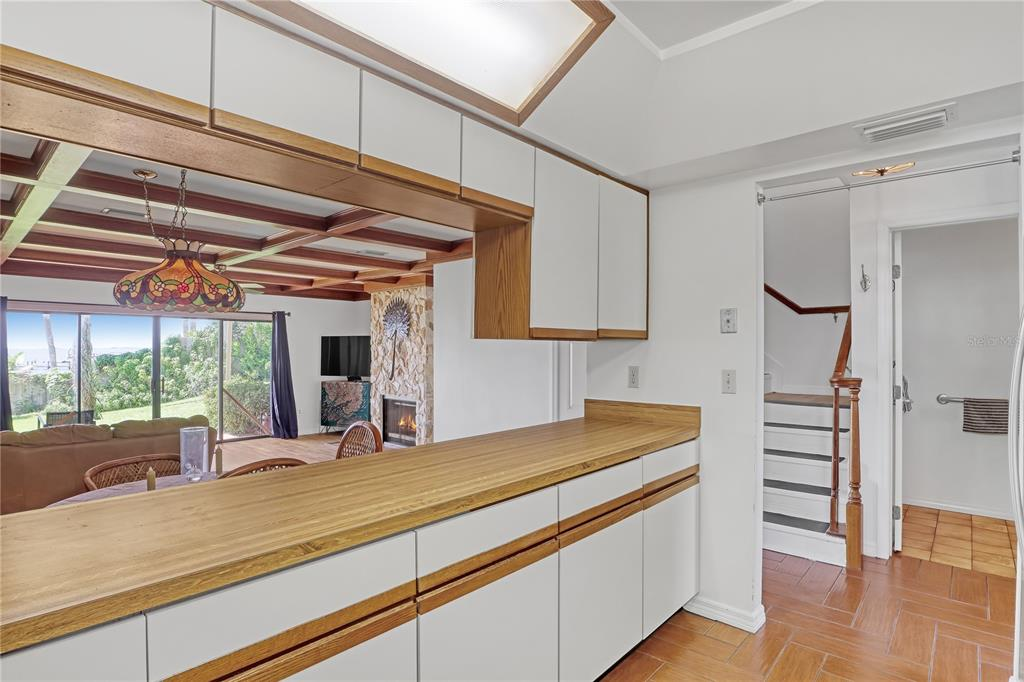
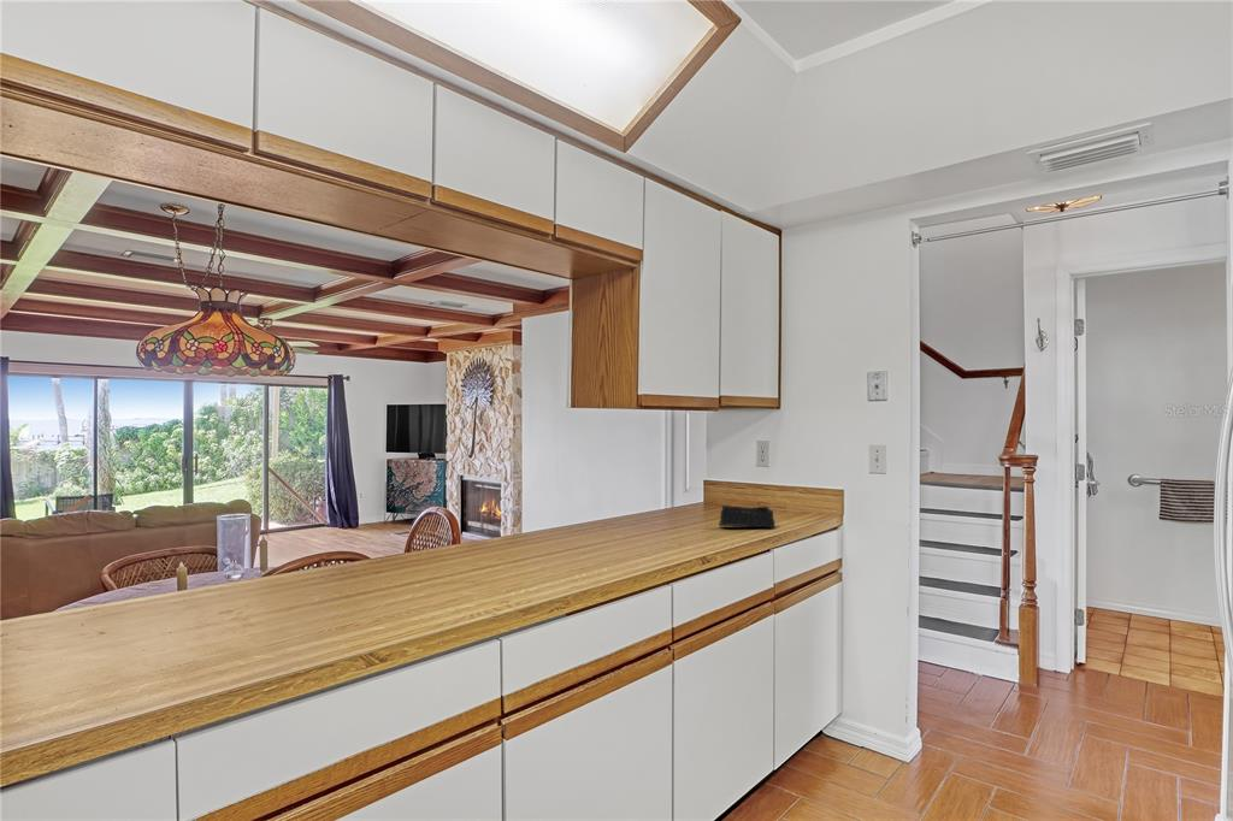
+ speaker (745, 516)
